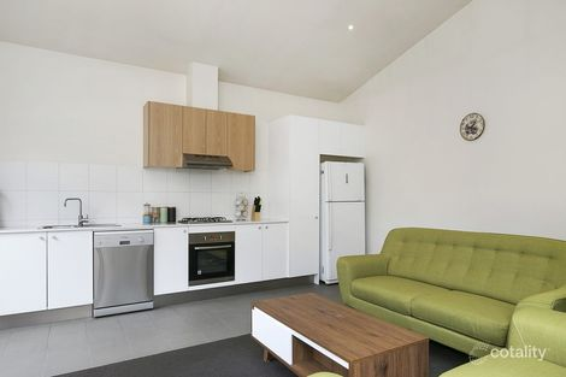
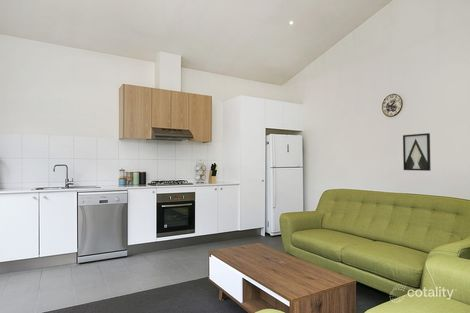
+ wall art (416, 152)
